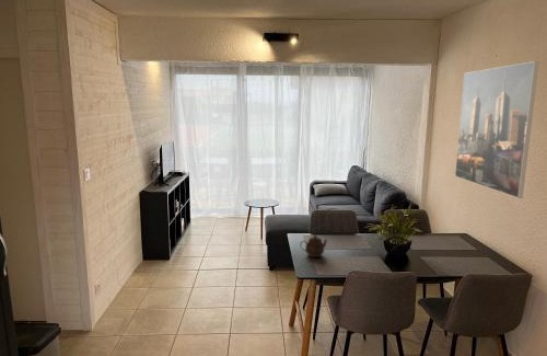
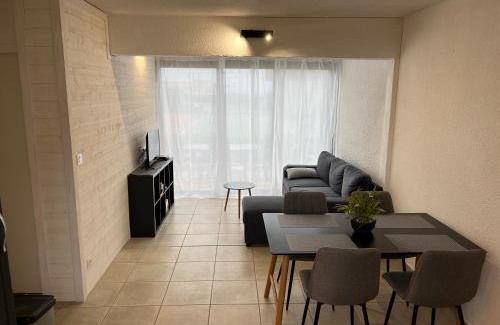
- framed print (489, 128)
- teapot (313, 244)
